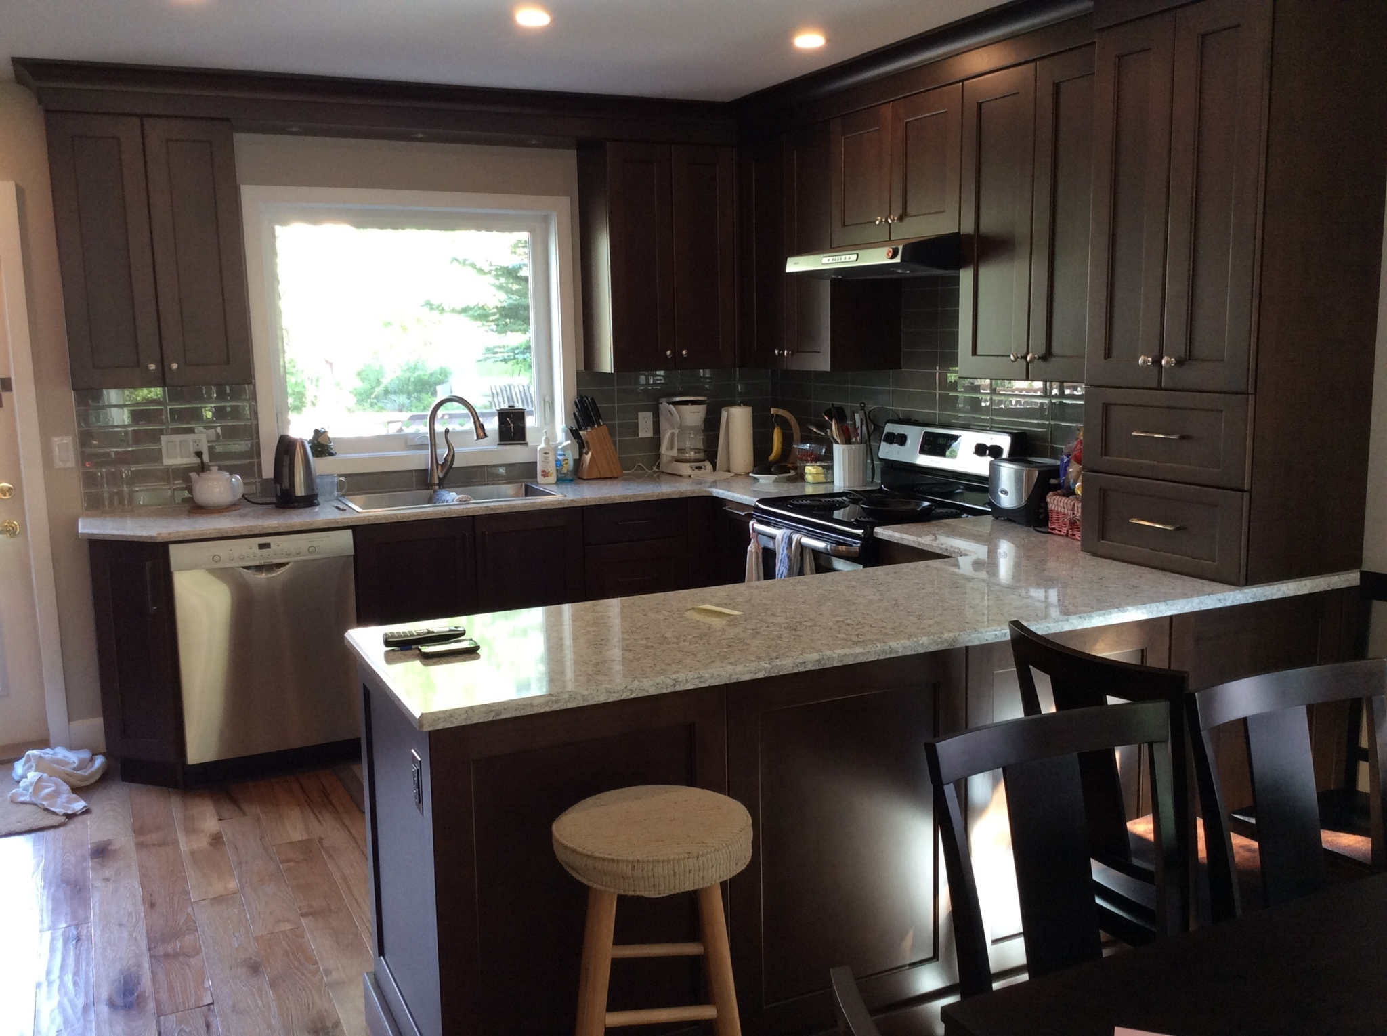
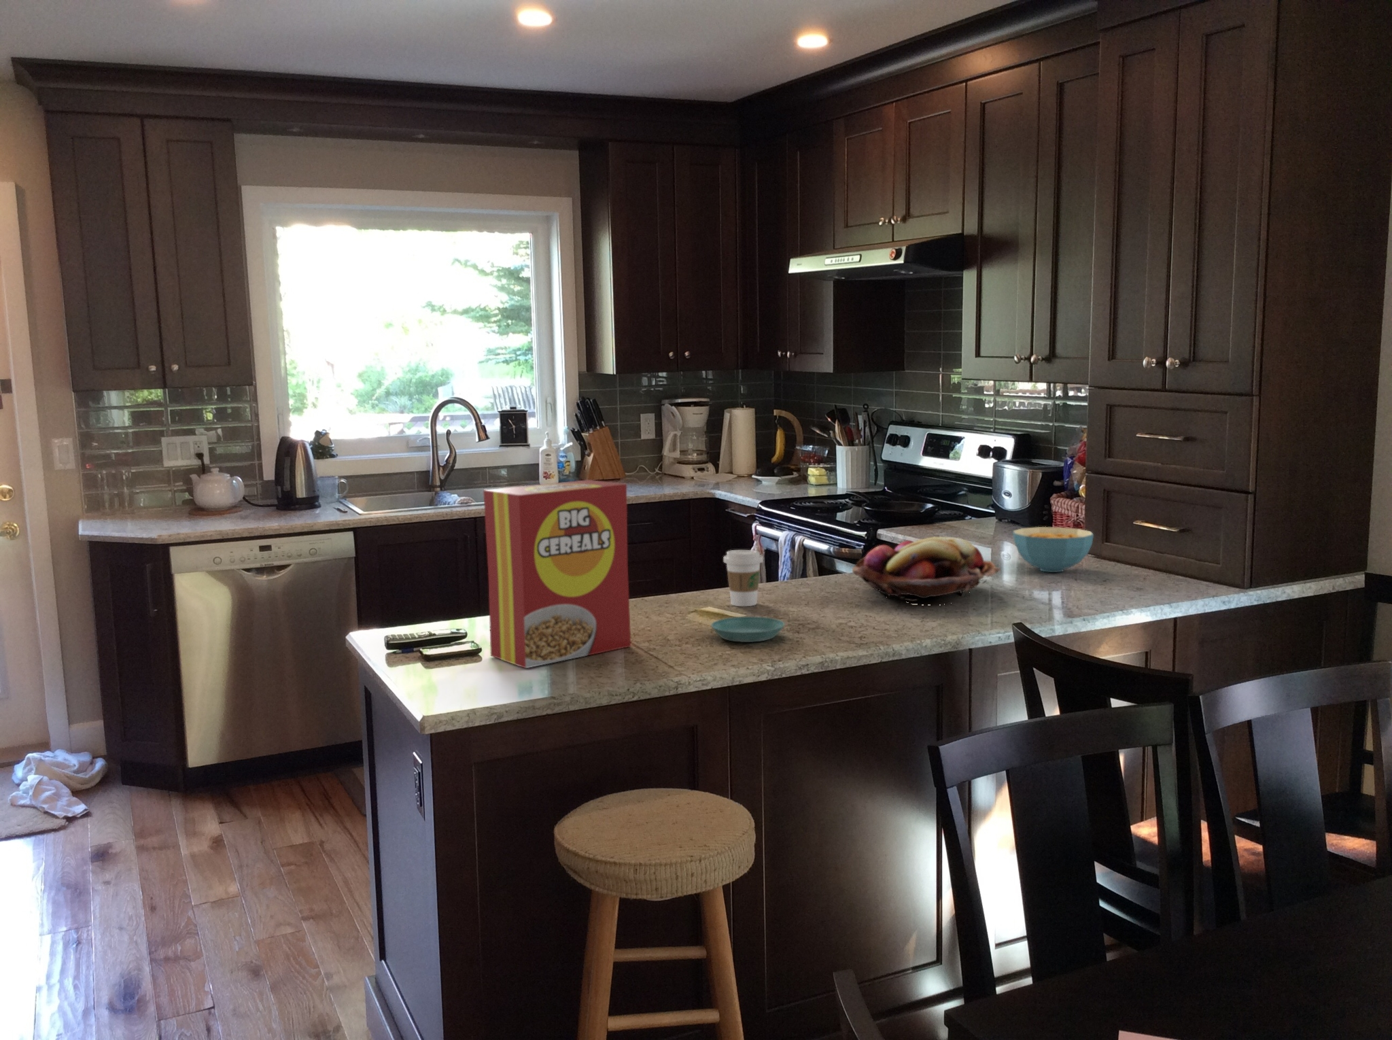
+ coffee cup (743, 577)
+ saucer (747, 630)
+ cereal bowl (1052, 552)
+ fruit basket (924, 566)
+ cereal box (558, 569)
